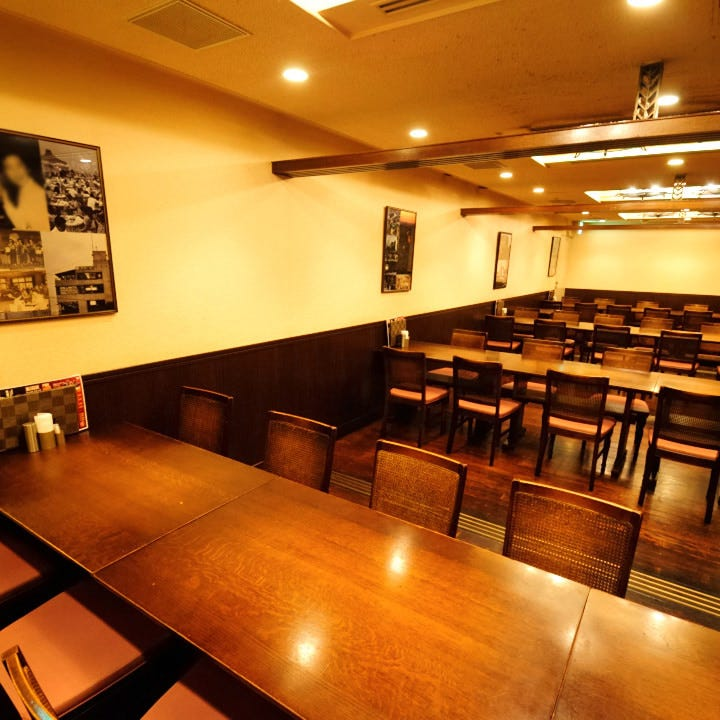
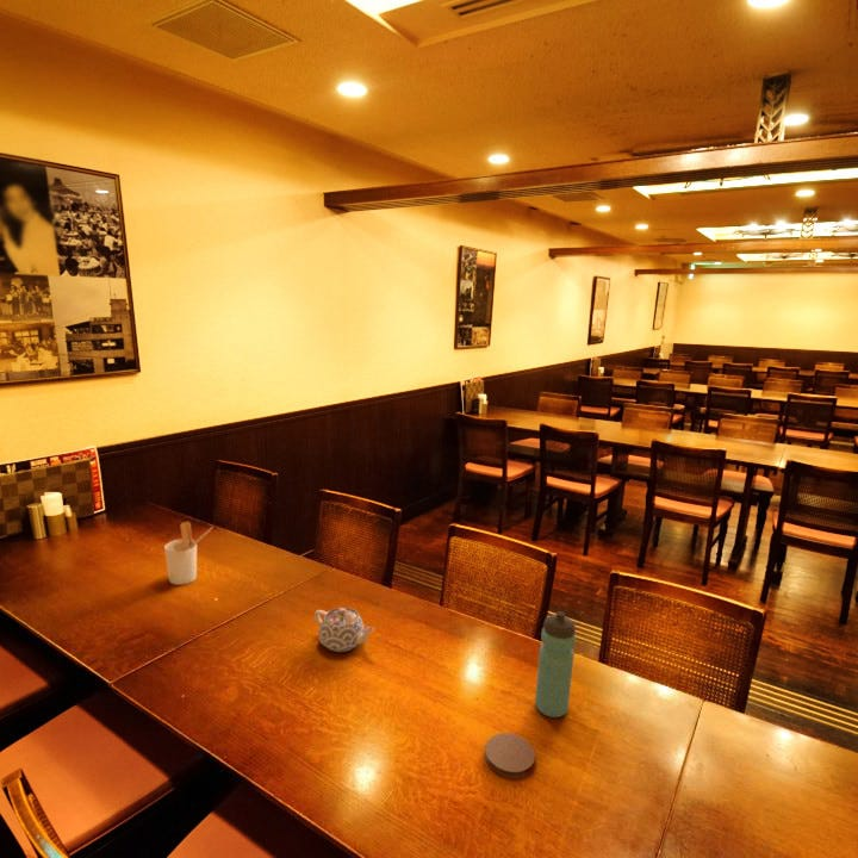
+ teapot (343, 627)
+ utensil holder (189, 553)
+ coaster (509, 754)
+ water bottle (555, 661)
